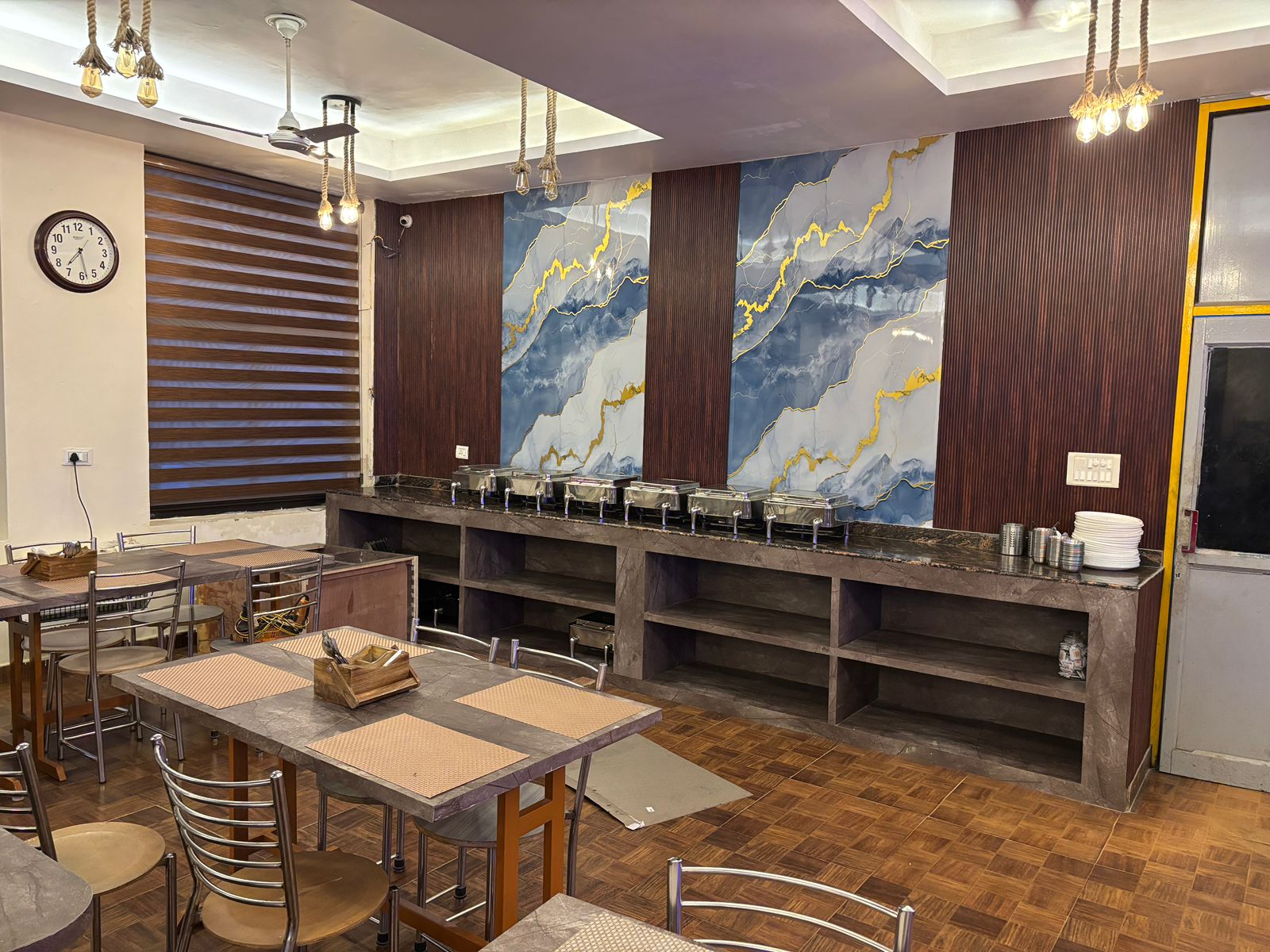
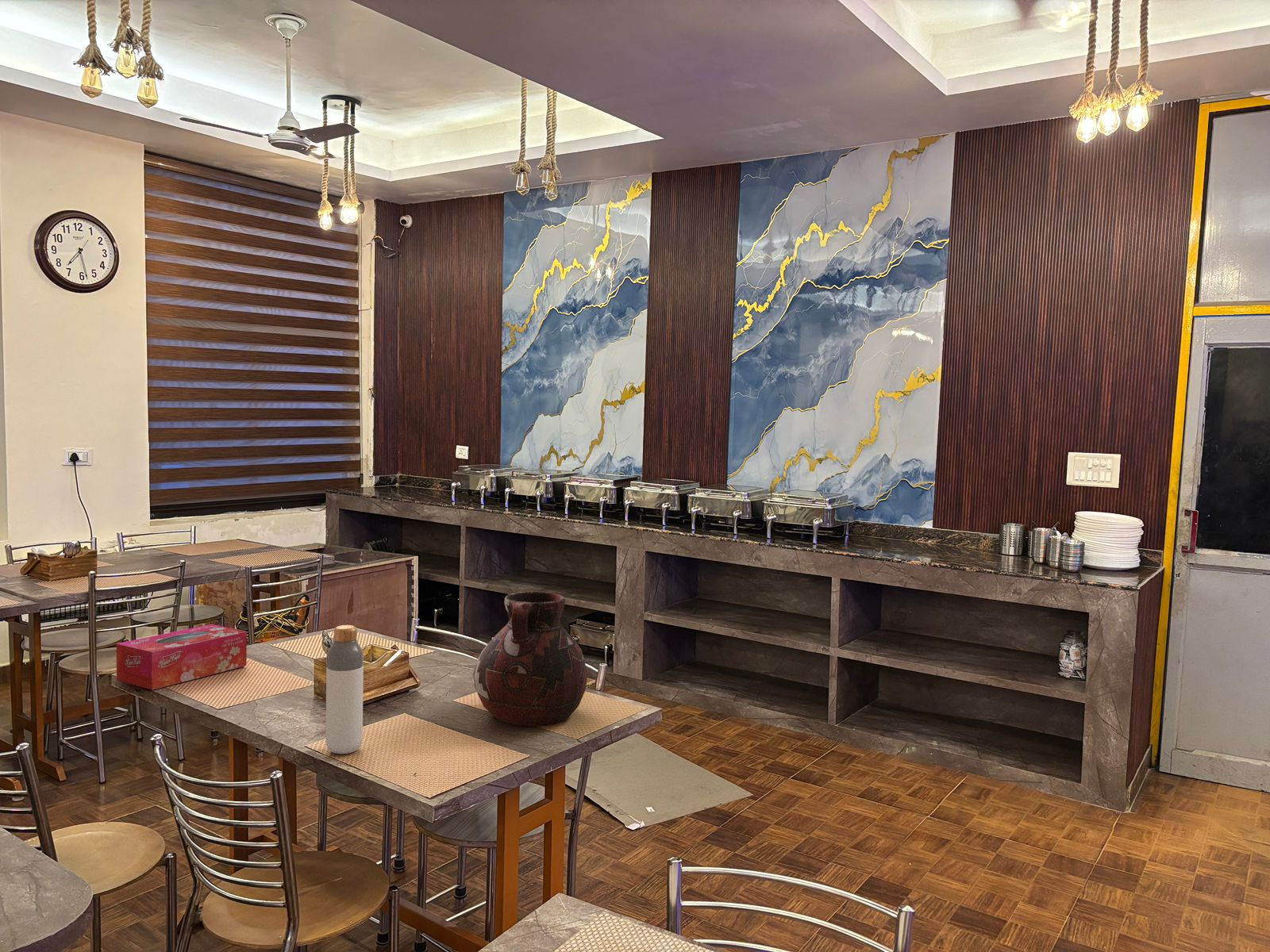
+ tissue box (183, 654)
+ bottle (344, 689)
+ jug (531, 655)
